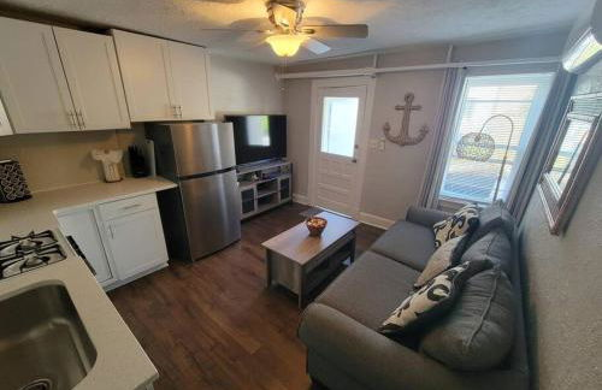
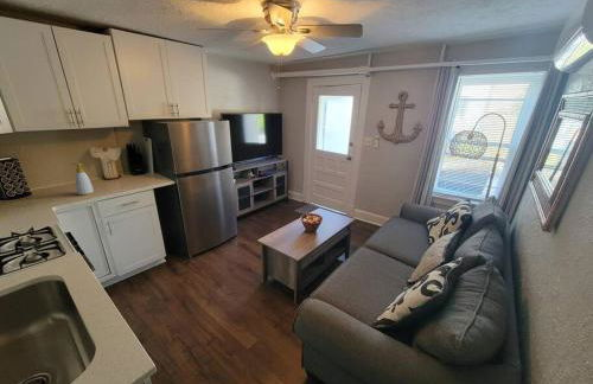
+ soap bottle (82, 178)
